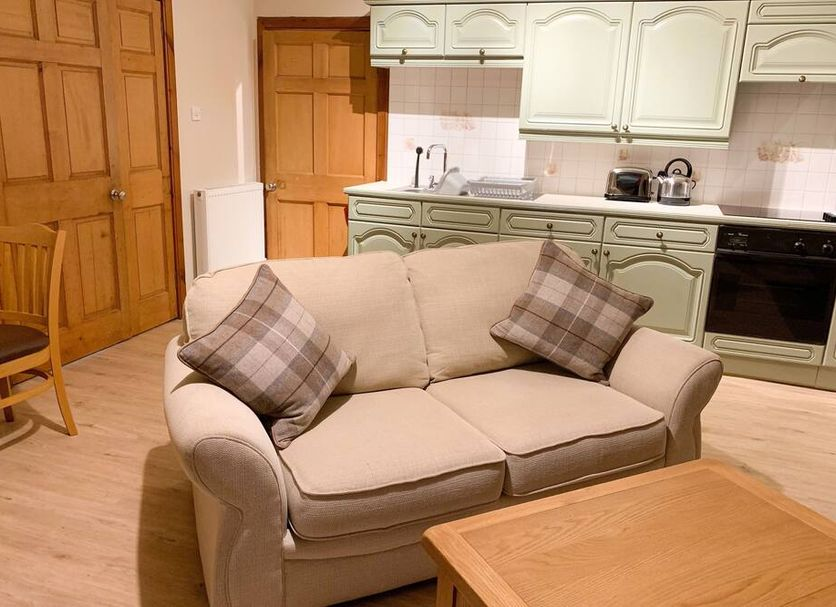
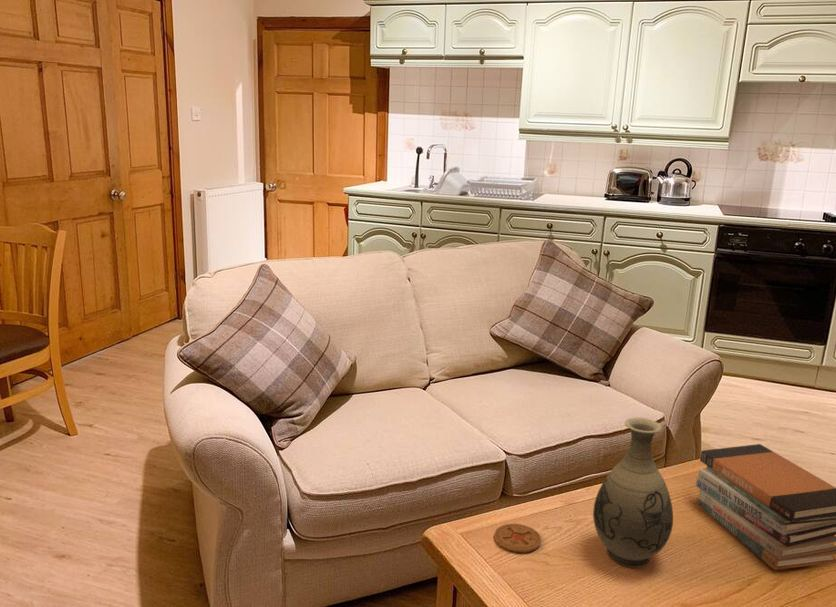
+ book stack (767, 502)
+ vase (635, 491)
+ coaster (517, 537)
